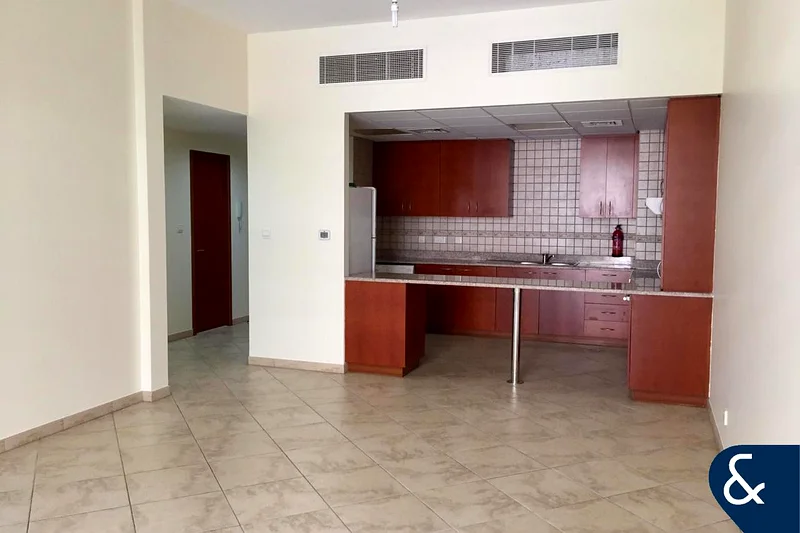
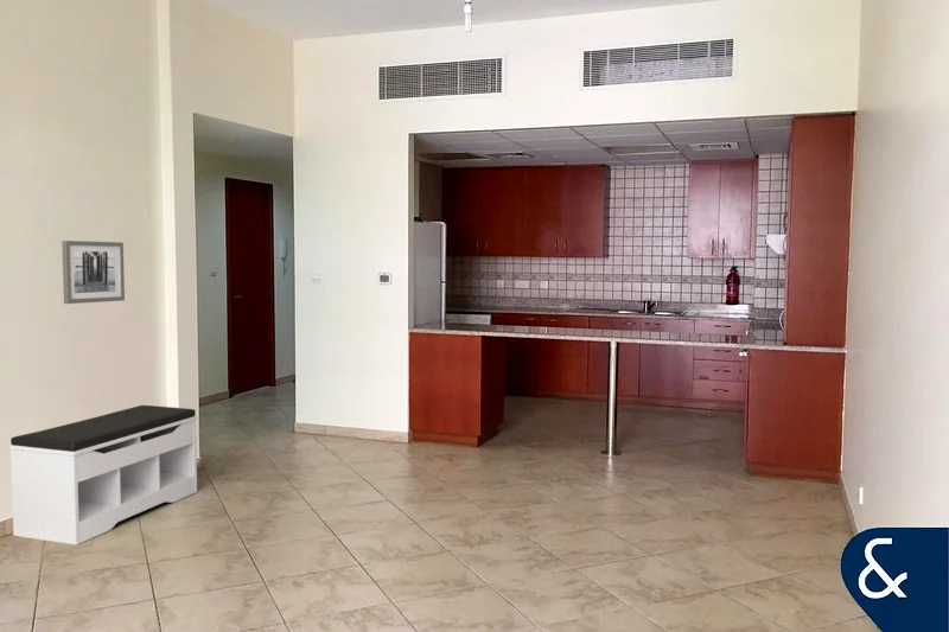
+ bench (112, 466)
+ wall art (94, 272)
